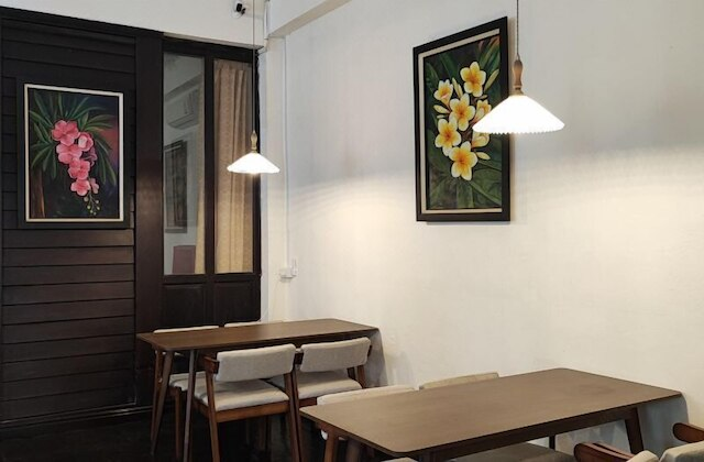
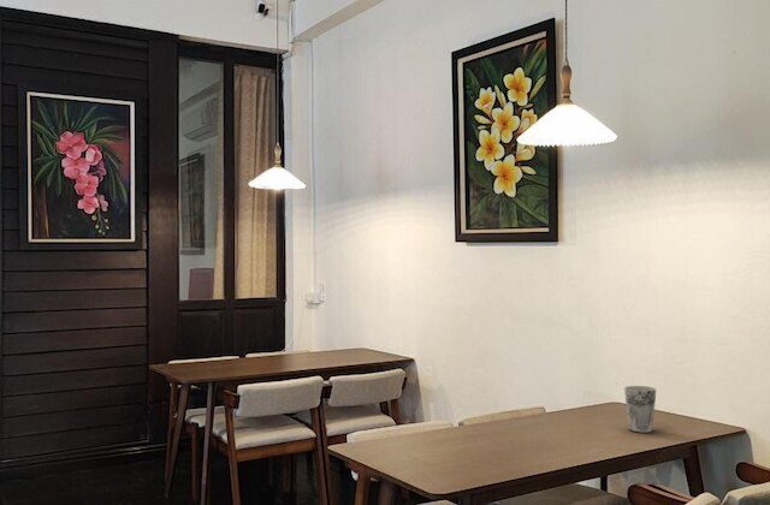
+ cup (640, 409)
